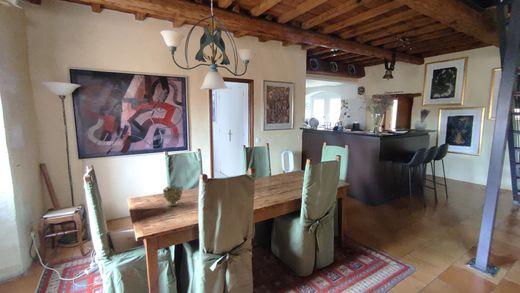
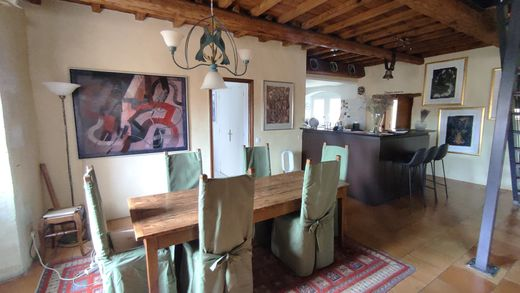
- decorative bowl (173, 196)
